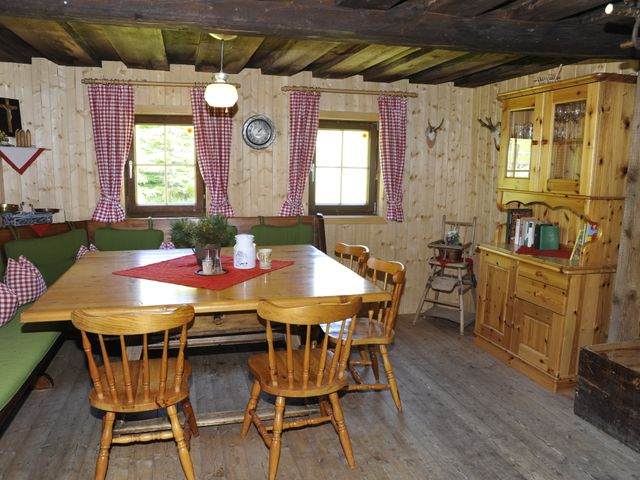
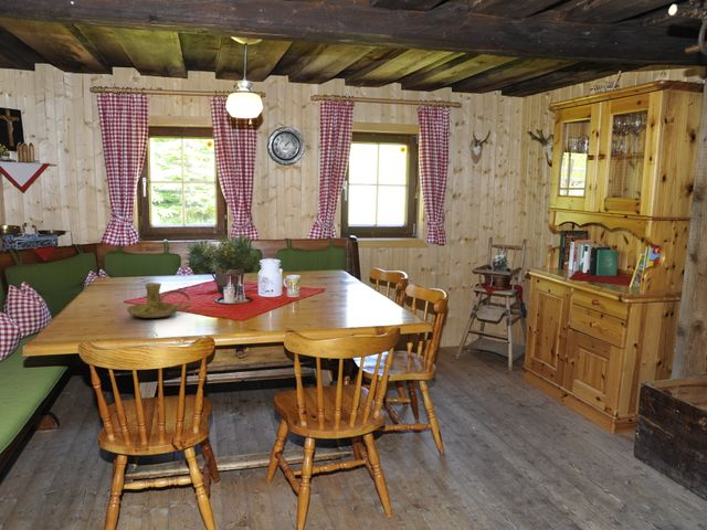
+ candle holder (159, 299)
